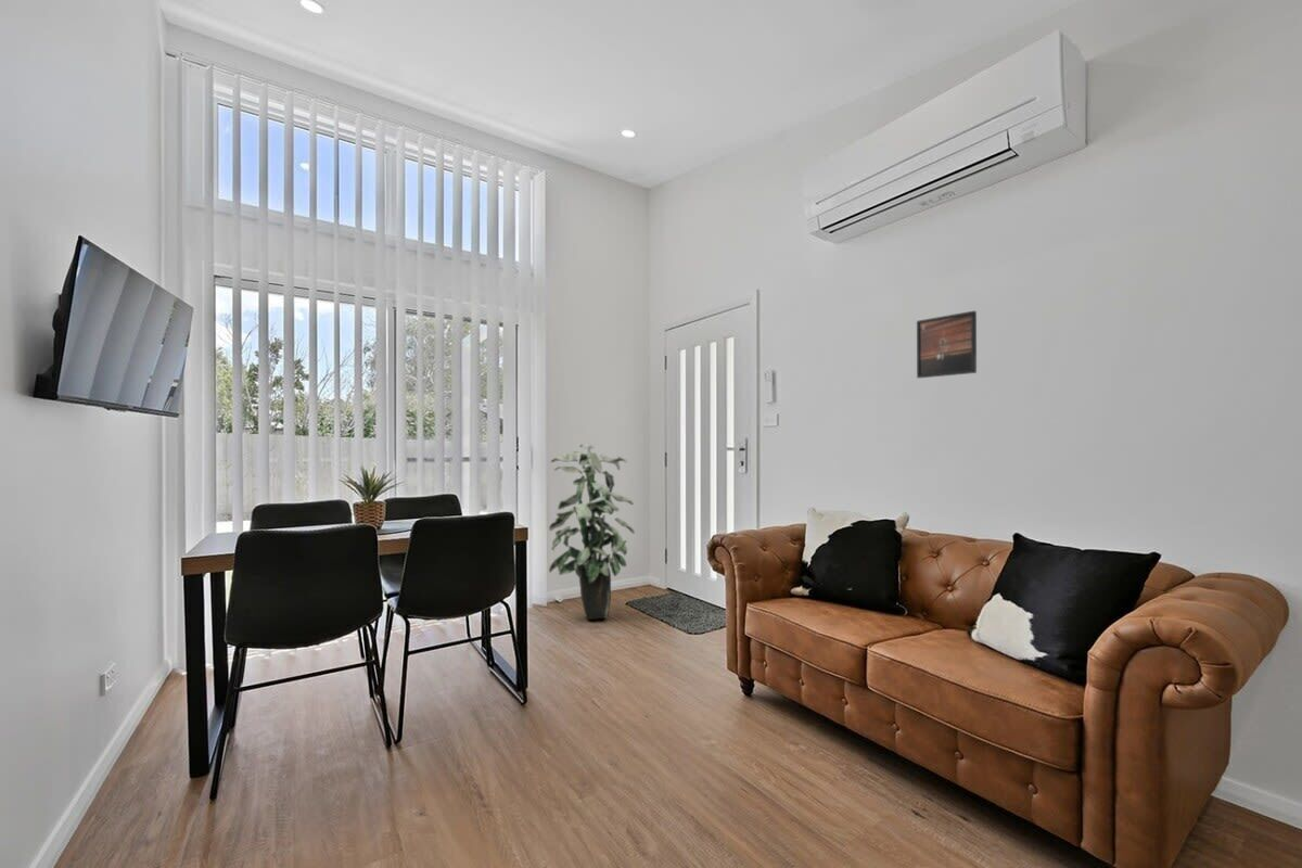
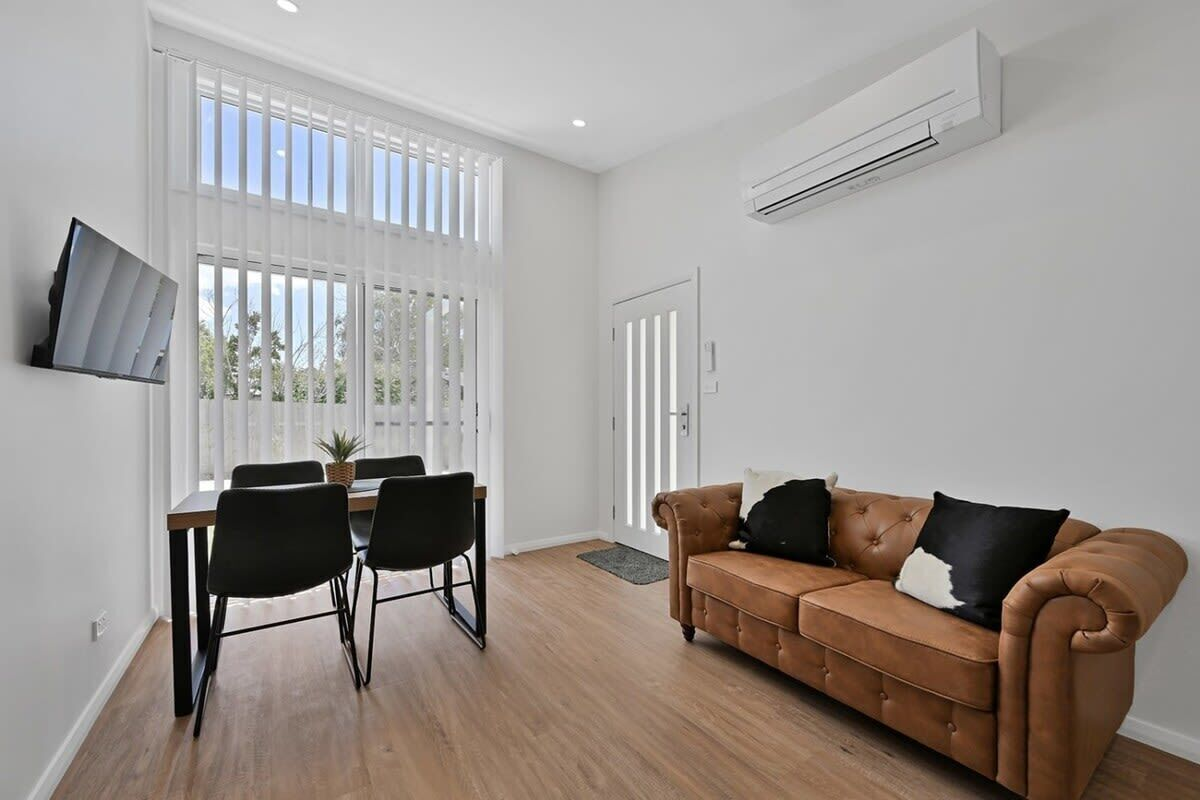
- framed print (945, 345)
- indoor plant (589, 529)
